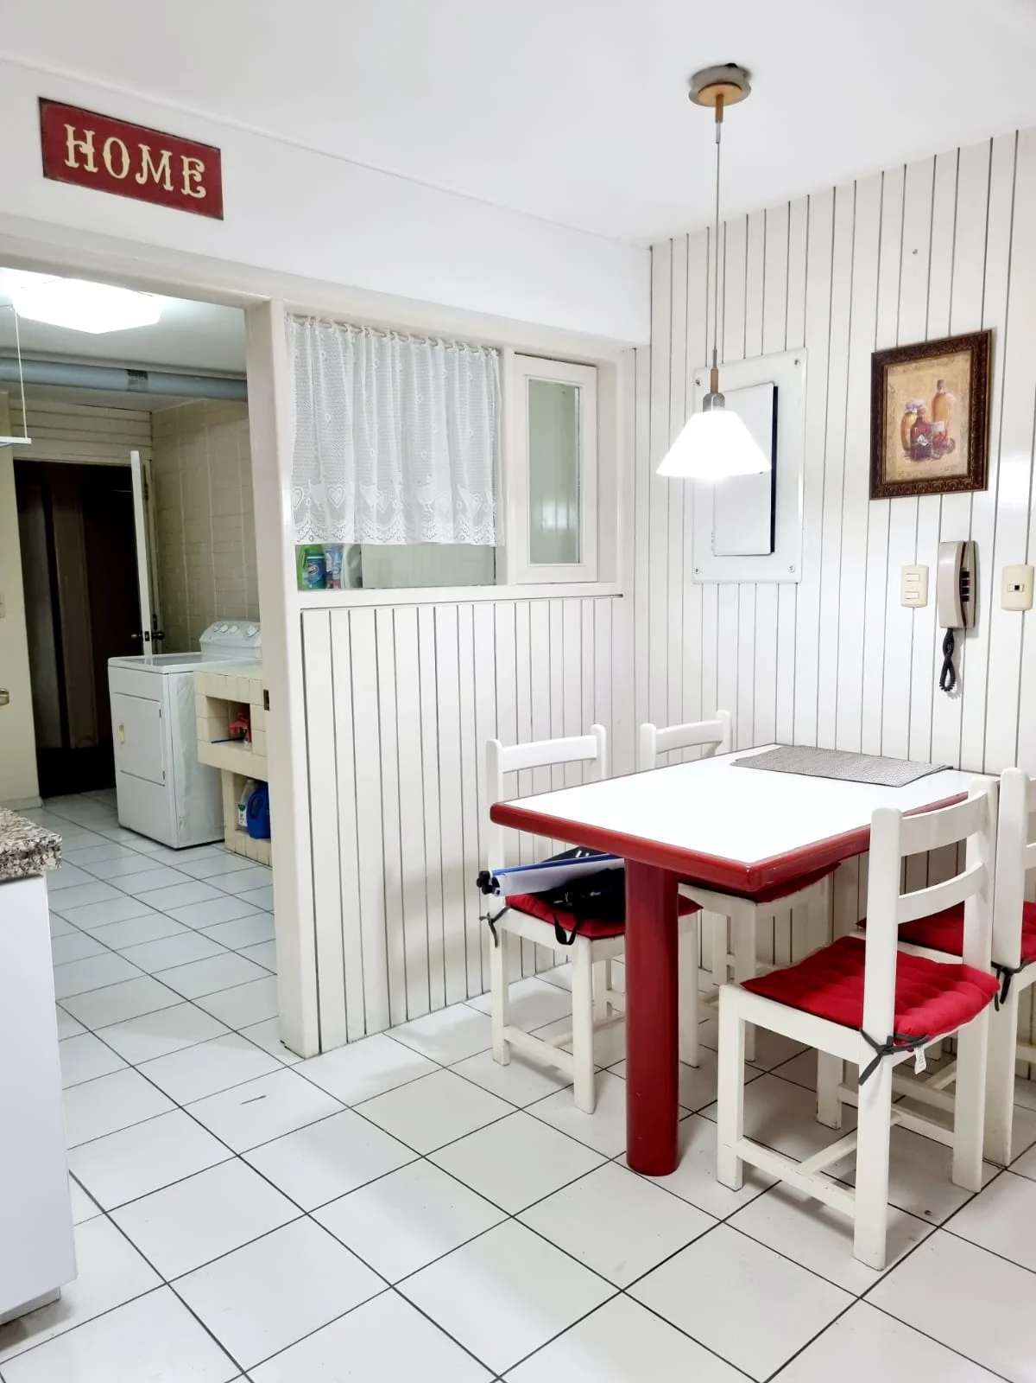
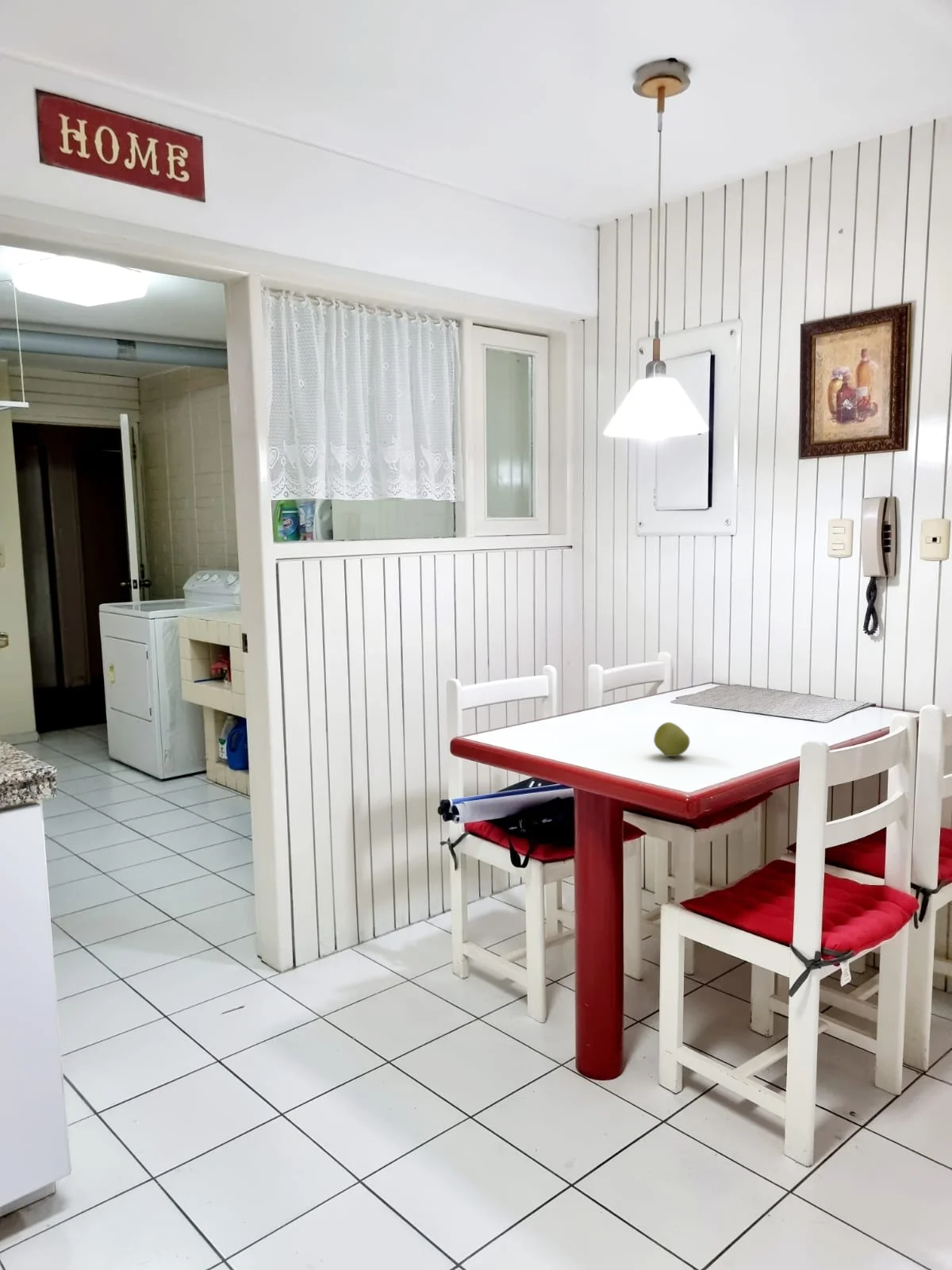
+ apple (671, 739)
